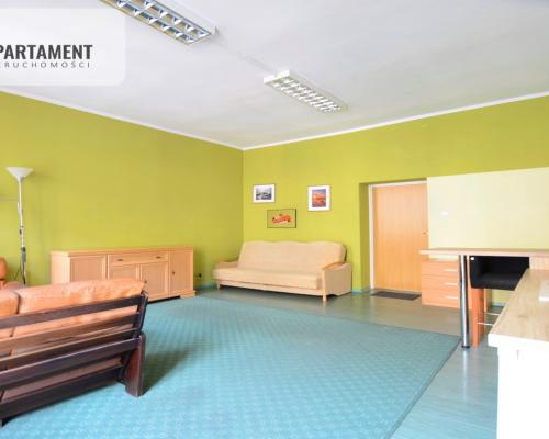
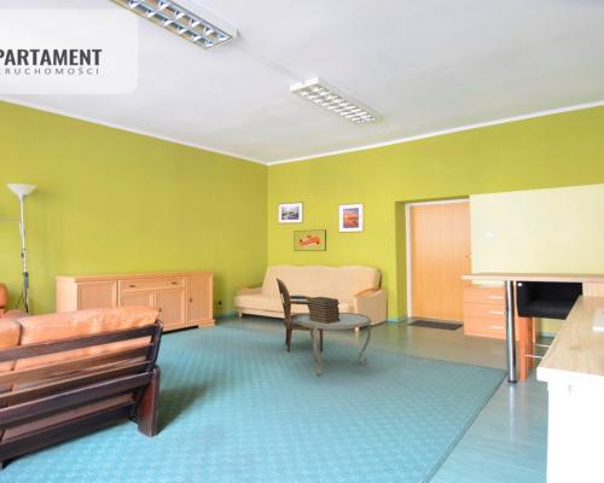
+ book stack (323, 308)
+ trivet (333, 328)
+ armchair (300, 313)
